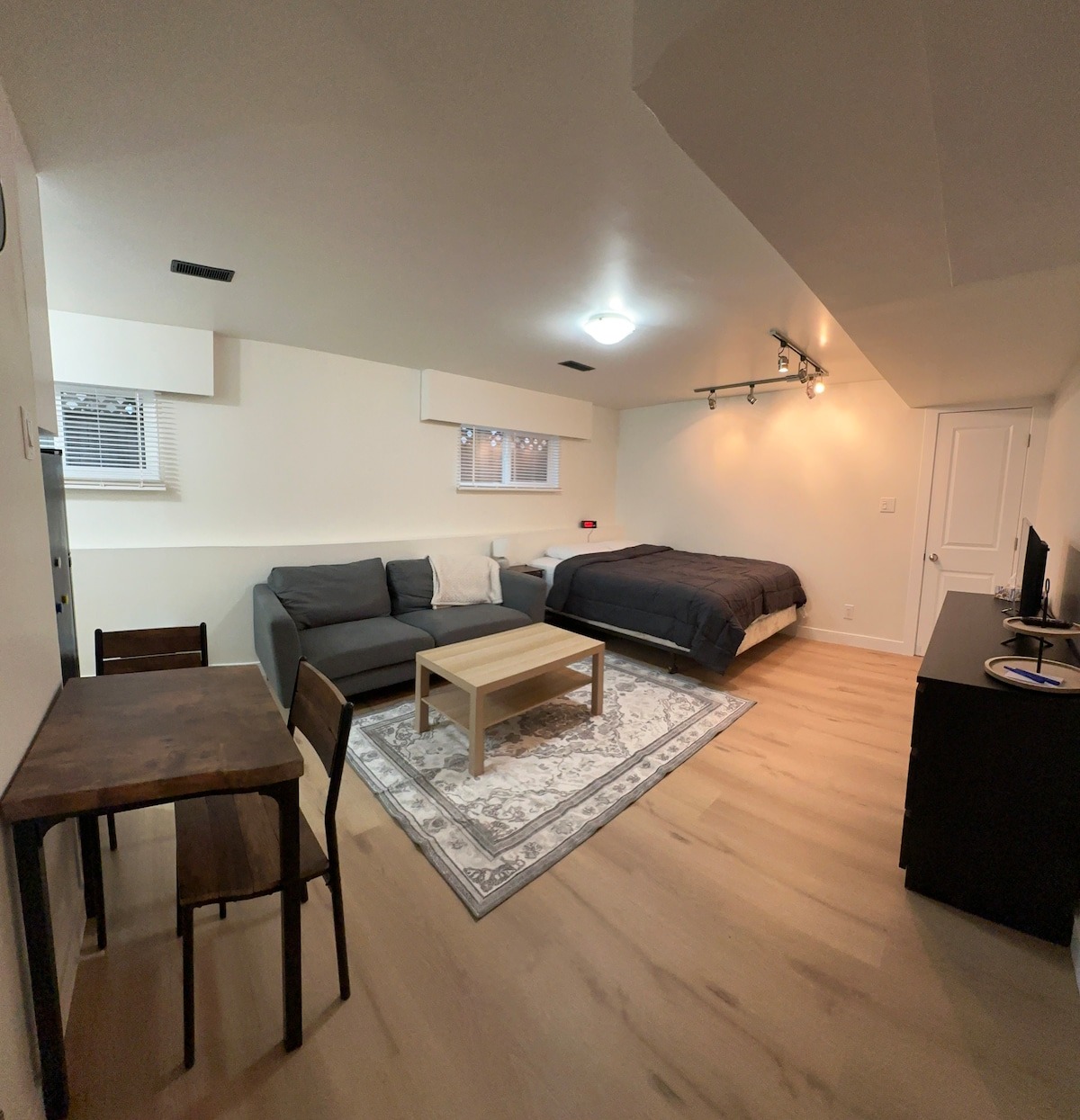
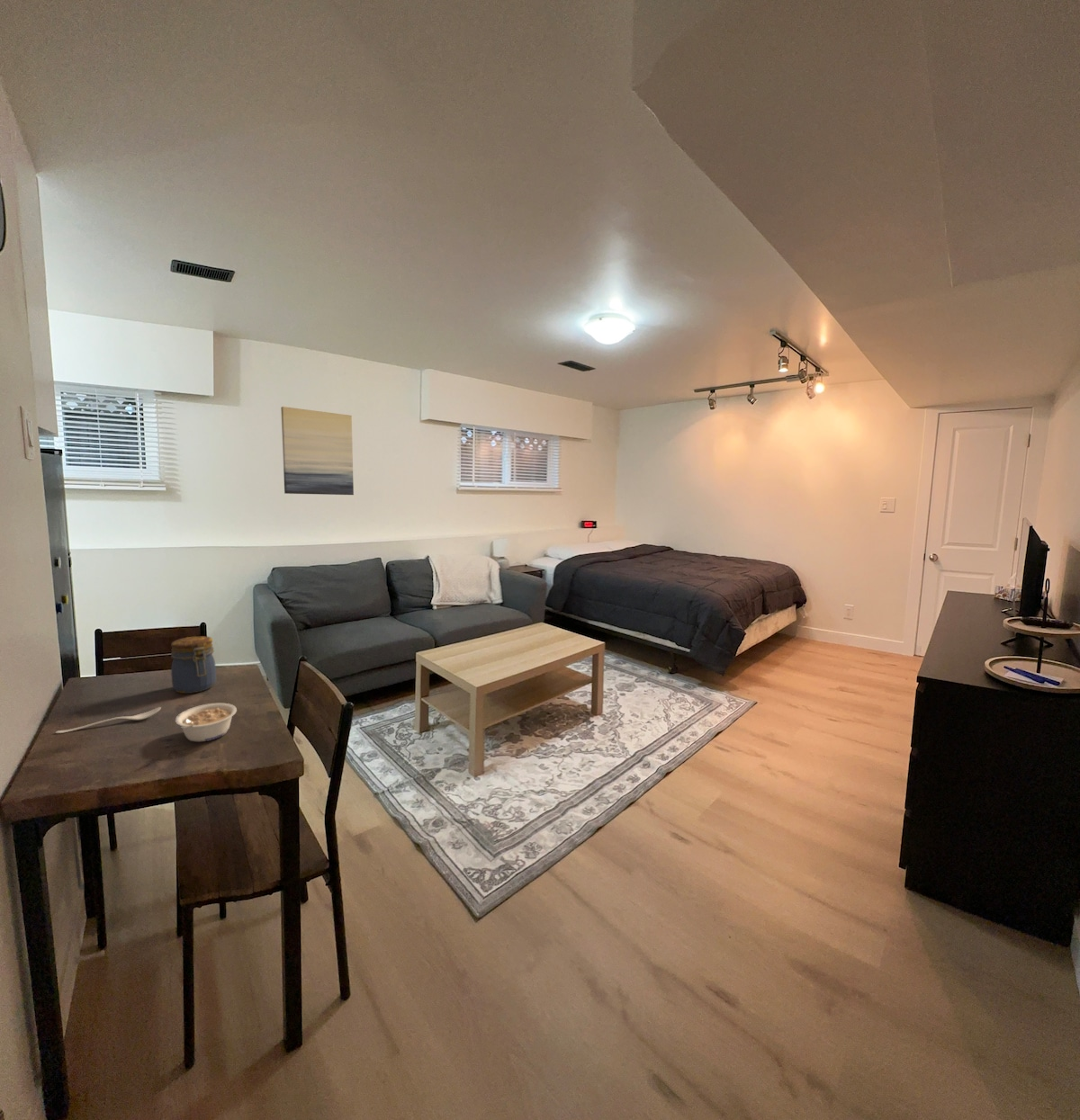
+ jar (194, 663)
+ legume (207, 722)
+ spoon (110, 720)
+ wall art (319, 452)
